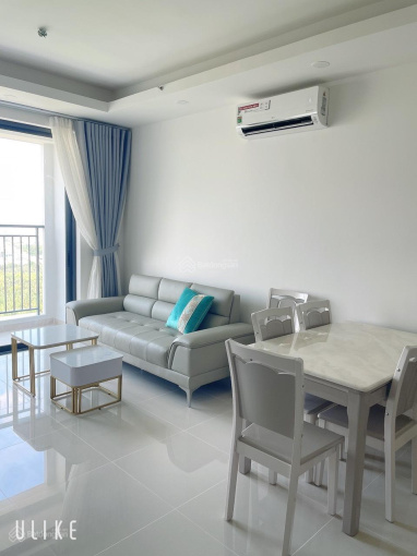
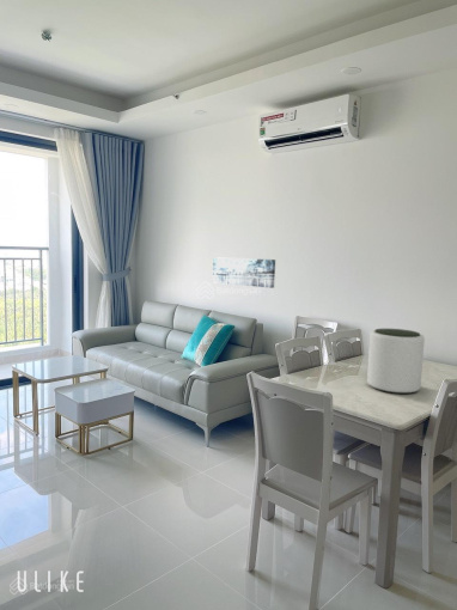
+ wall art (242, 272)
+ plant pot (395, 359)
